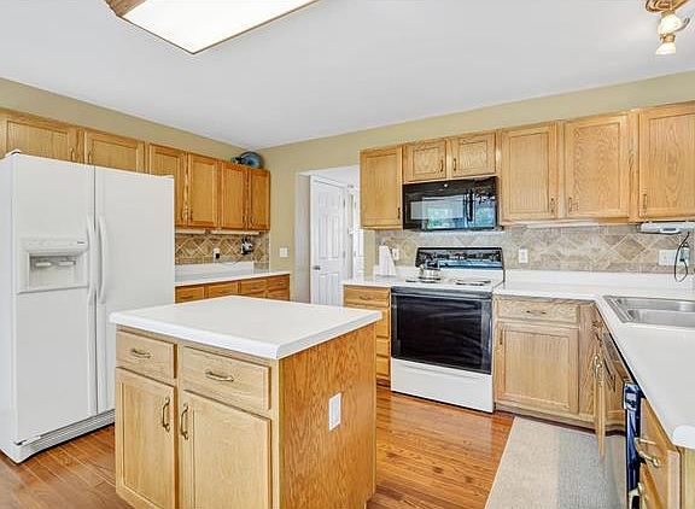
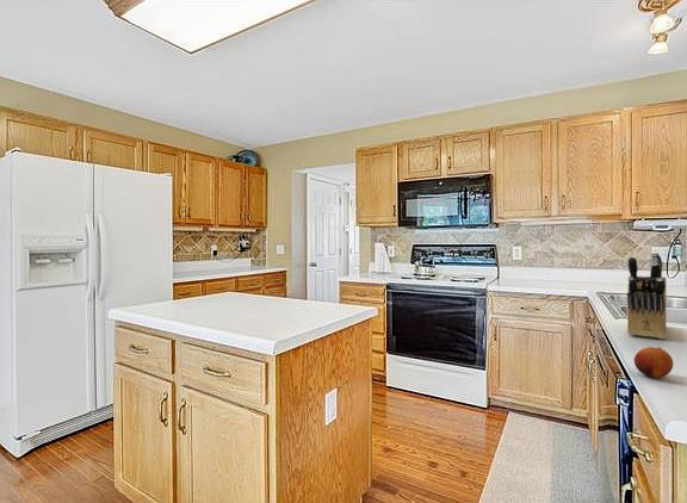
+ knife block (646, 292)
+ fruit (652, 361)
